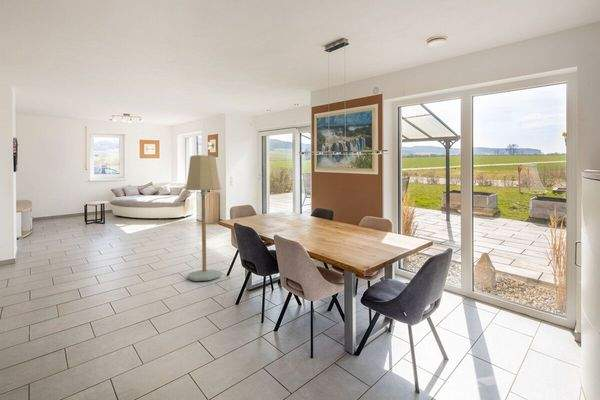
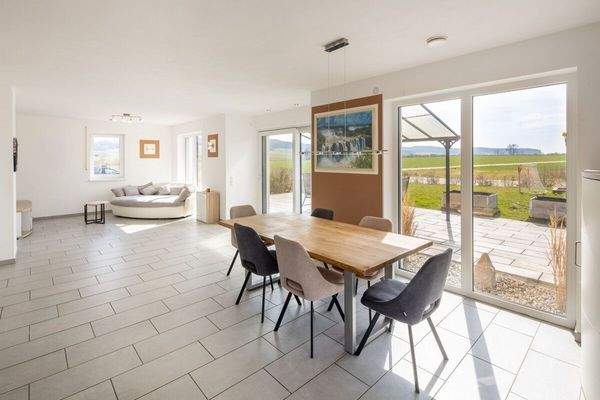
- floor lamp (203, 216)
